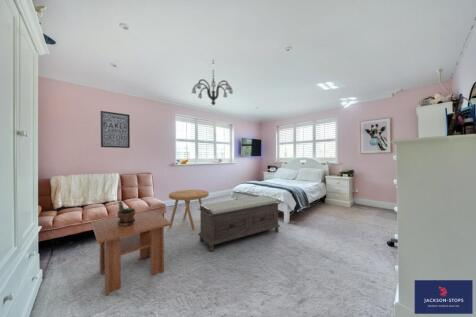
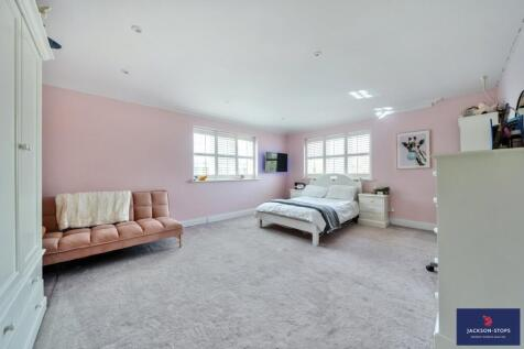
- potted plant (126, 211)
- chandelier (212, 82)
- side table (189, 208)
- bench (241, 218)
- coffee table (131, 246)
- wall art (115, 130)
